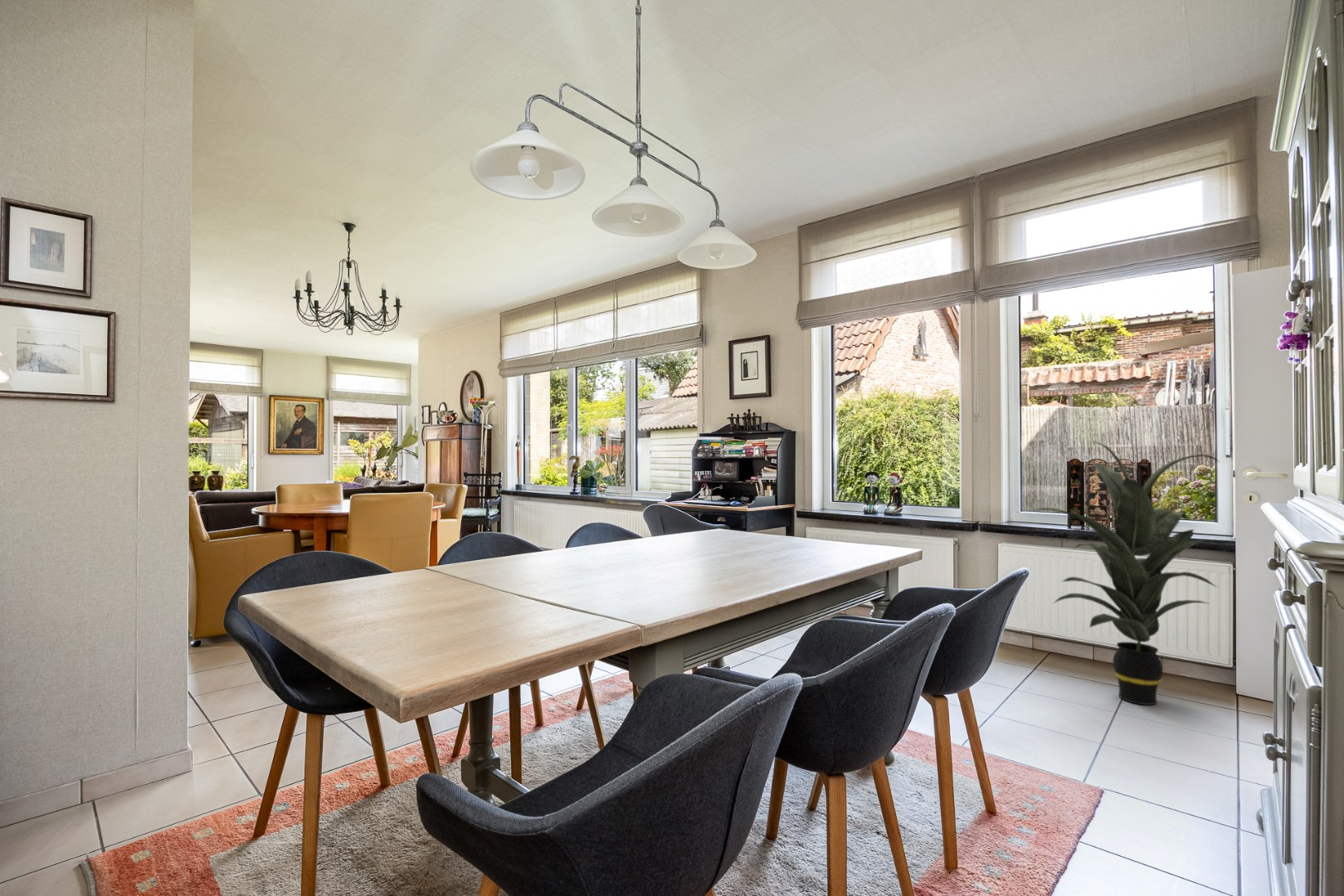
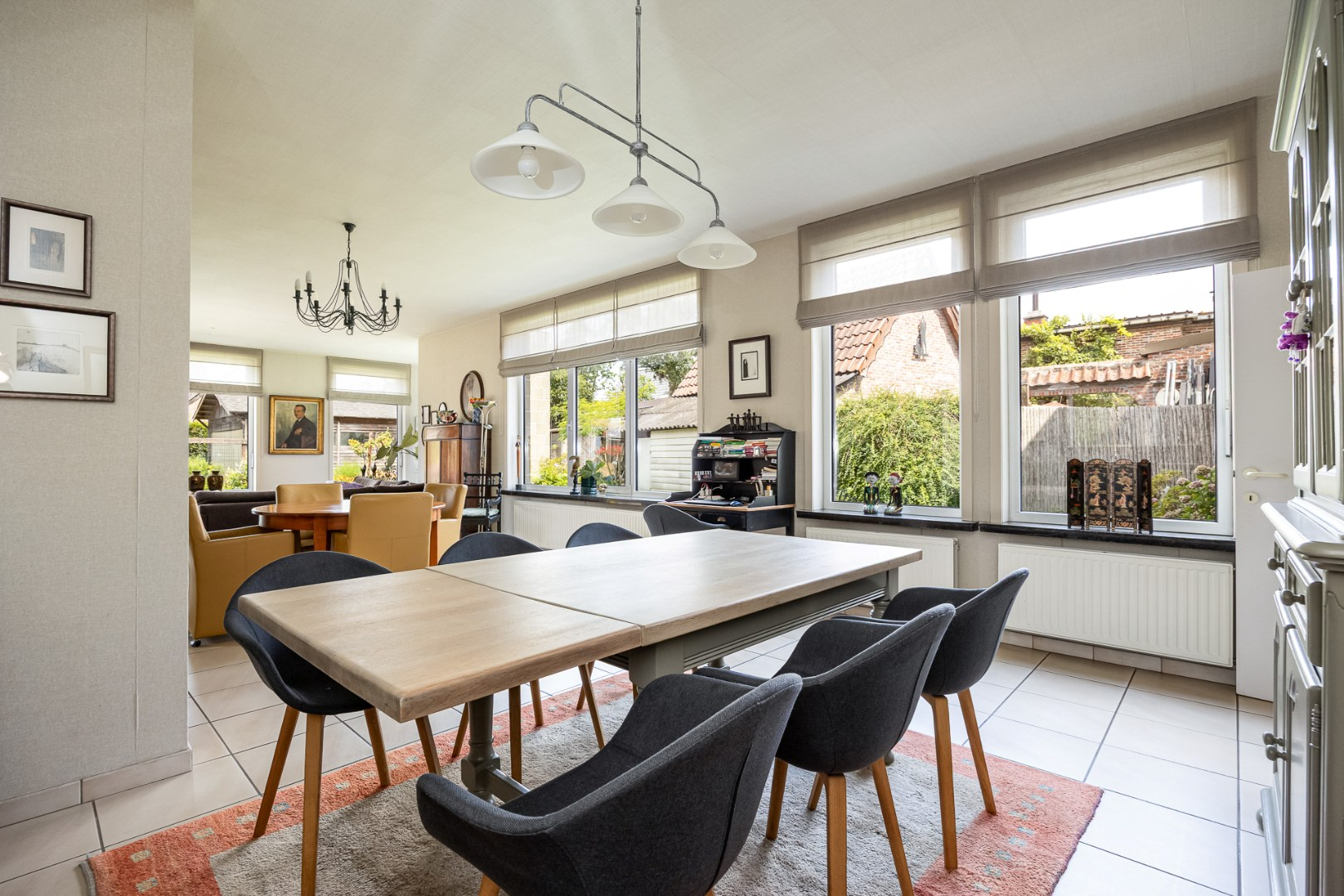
- indoor plant (1126, 567)
